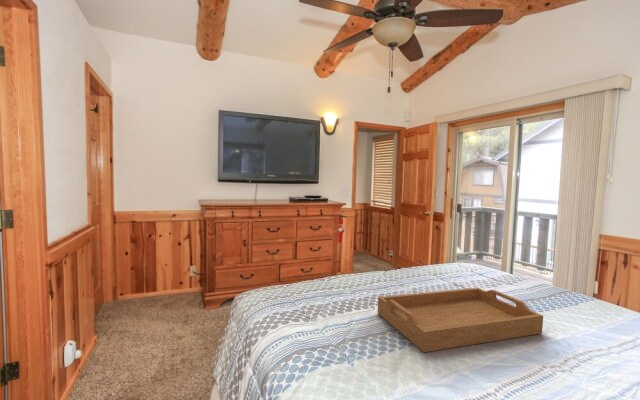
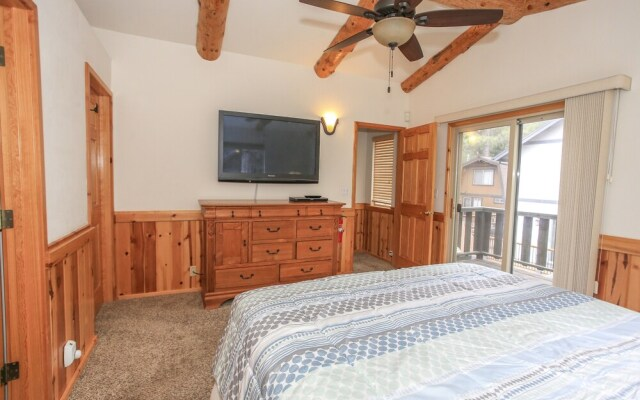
- serving tray (455, 311)
